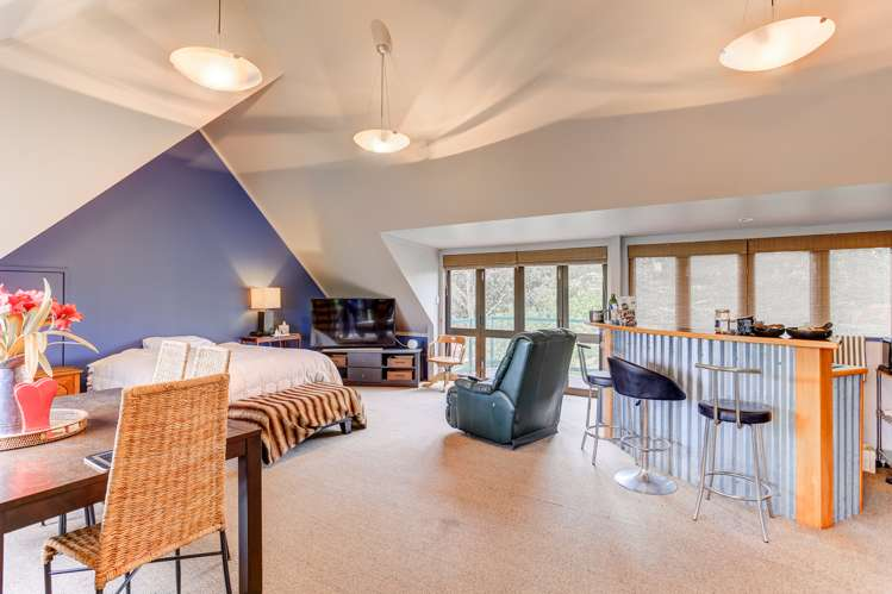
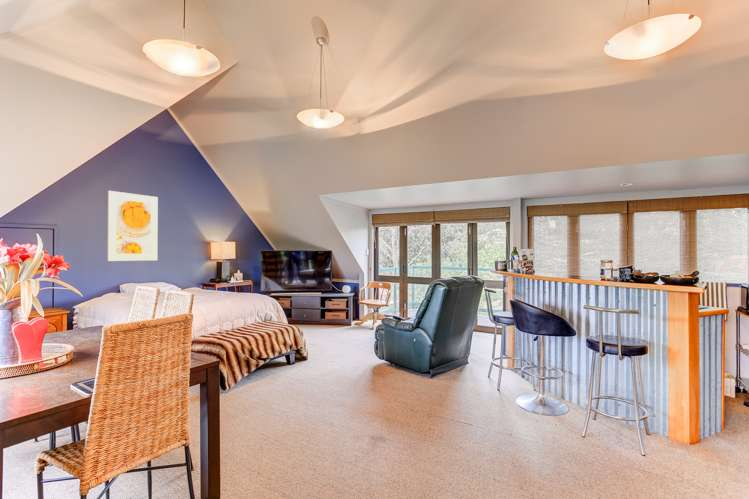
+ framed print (134, 227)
